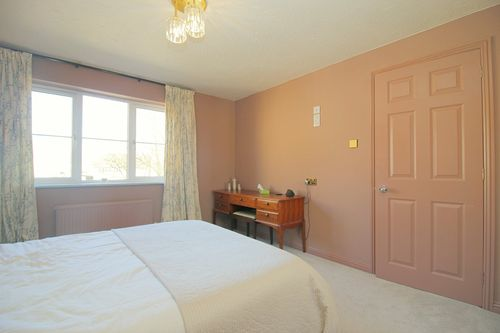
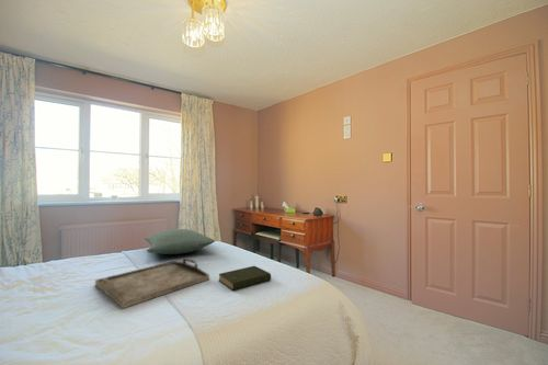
+ pillow (178, 240)
+ book (244, 276)
+ serving tray (153, 275)
